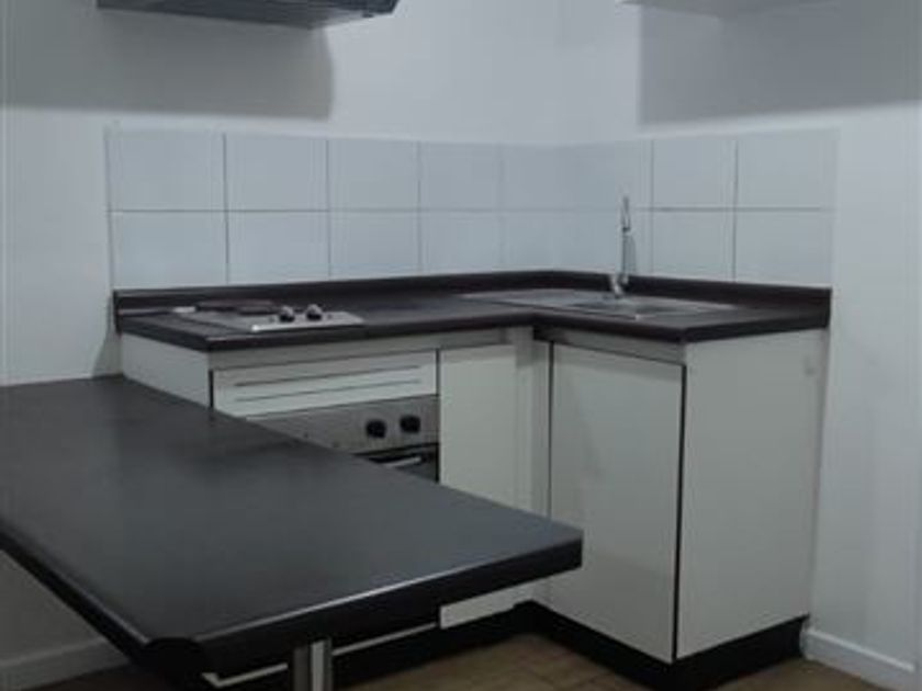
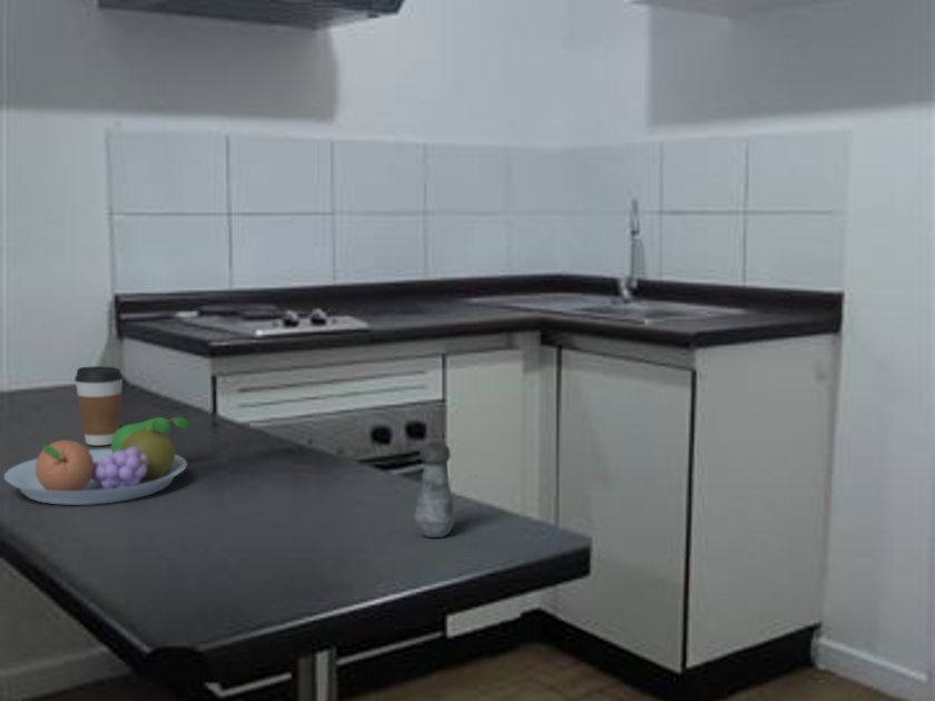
+ salt shaker (434, 488)
+ coffee cup (100, 405)
+ fruit bowl (105, 451)
